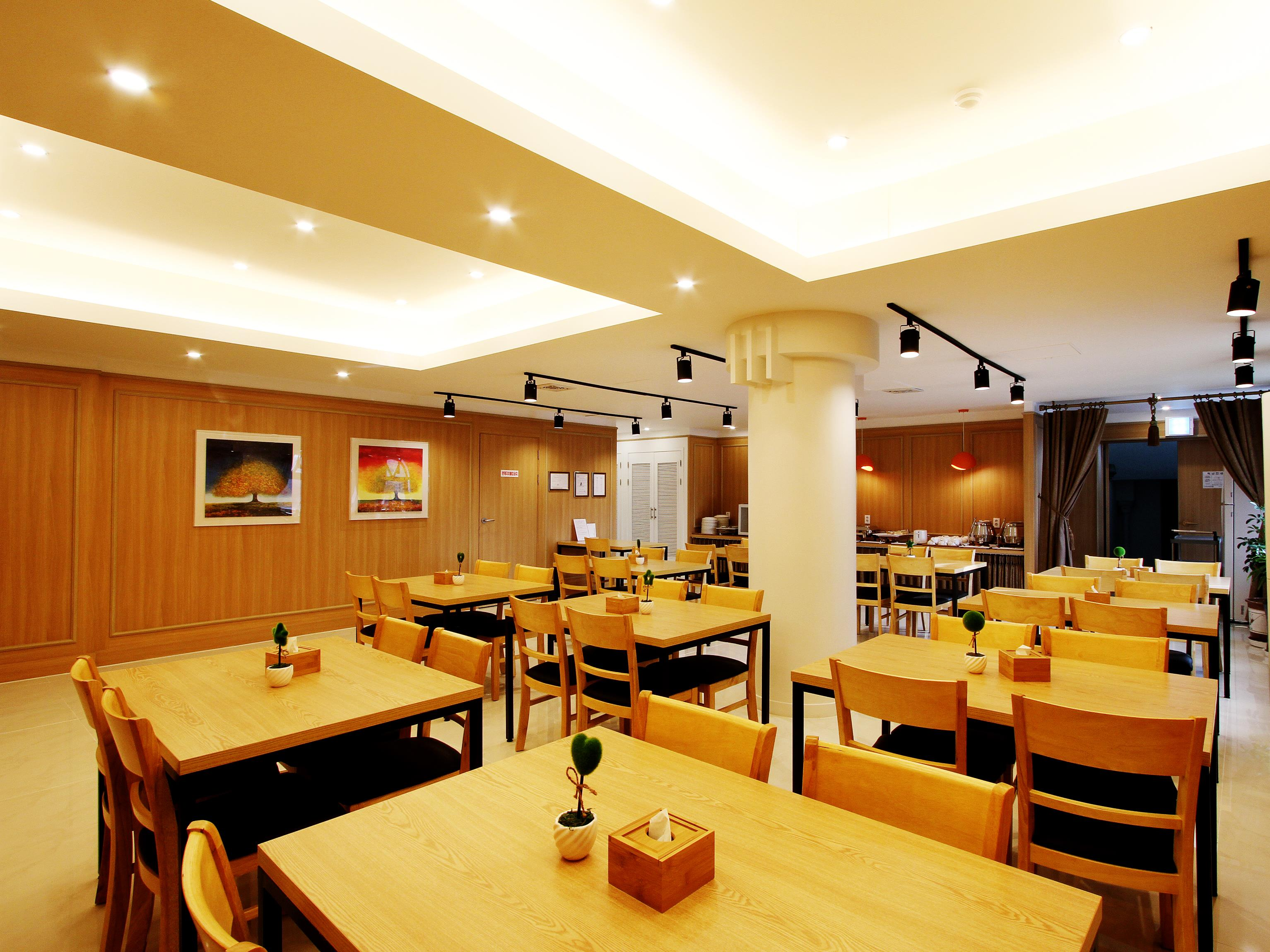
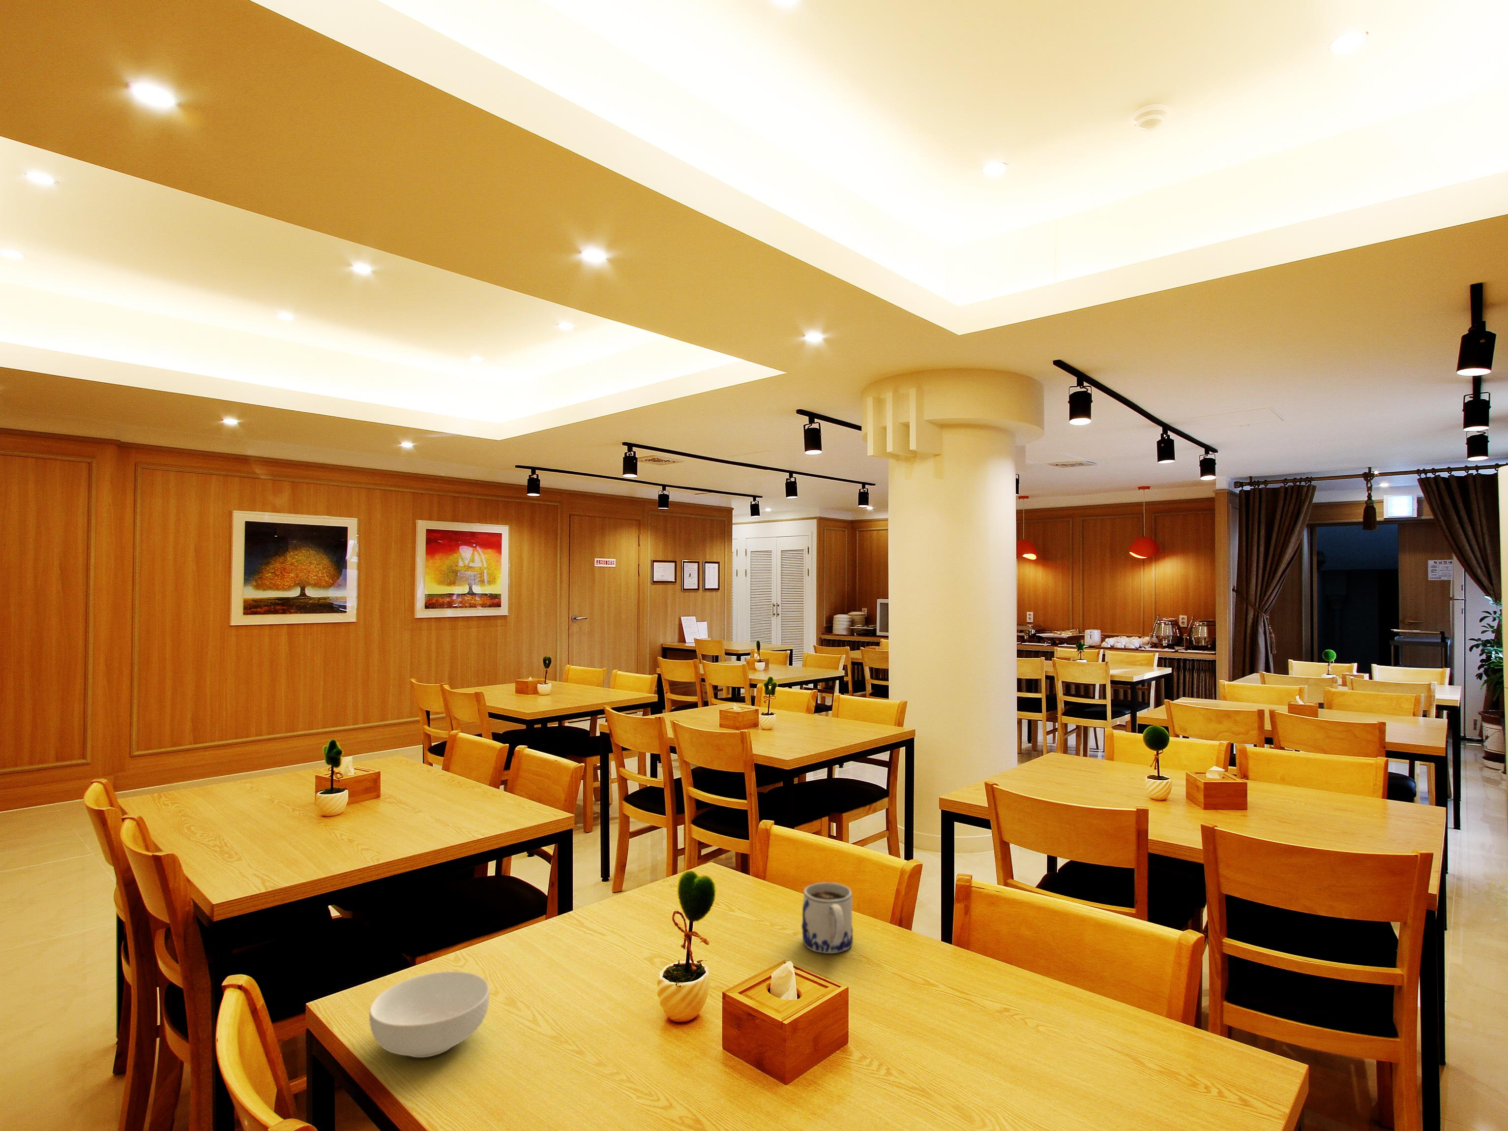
+ cereal bowl (431, 1019)
+ mug (830, 920)
